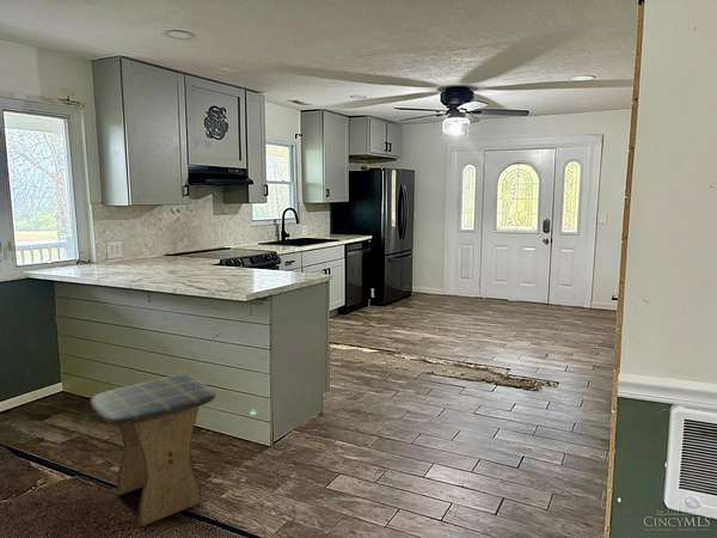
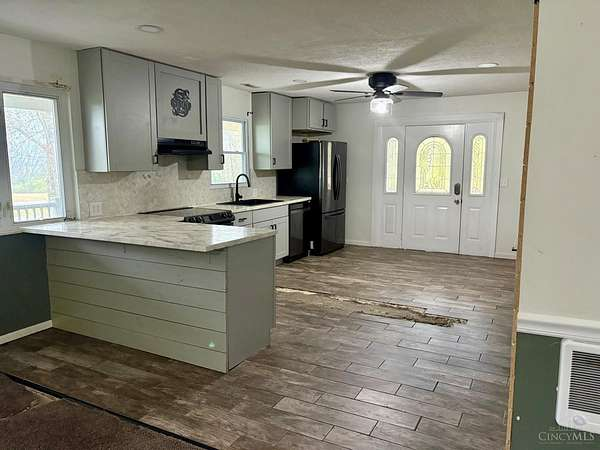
- stool (157, 446)
